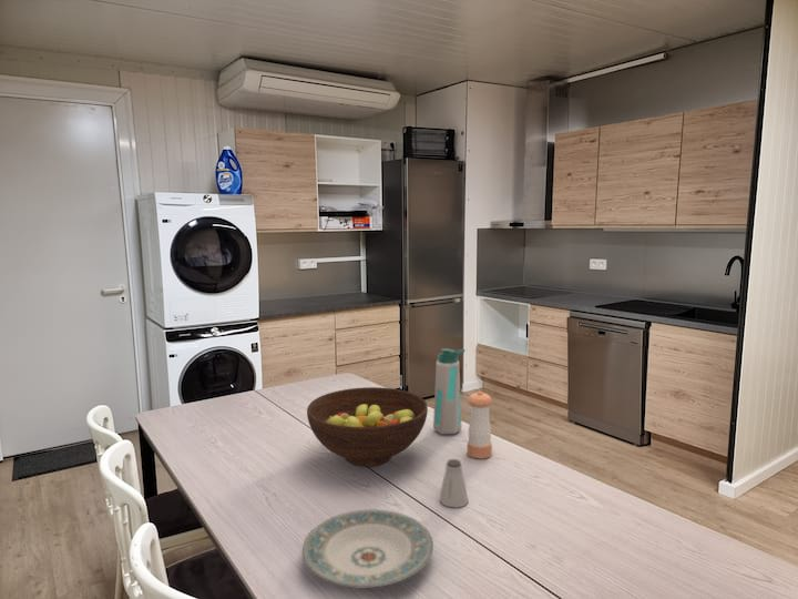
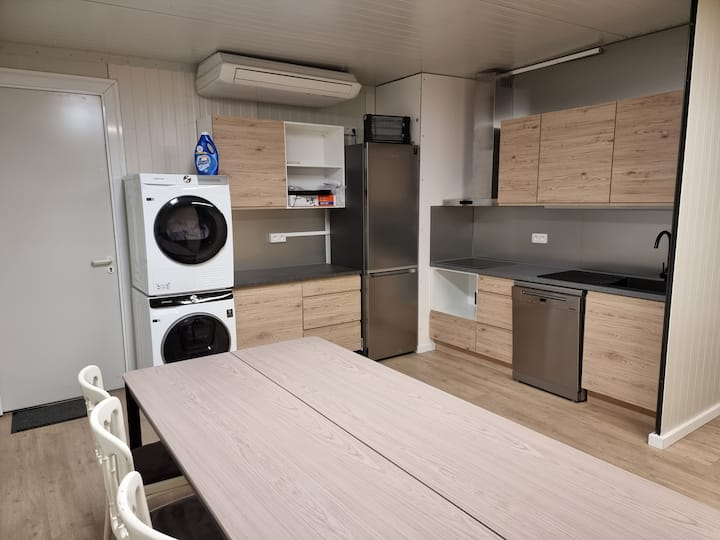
- saltshaker (453, 480)
- pepper shaker (479, 423)
- water bottle (449, 389)
- fruit bowl (368, 432)
- plate (368, 550)
